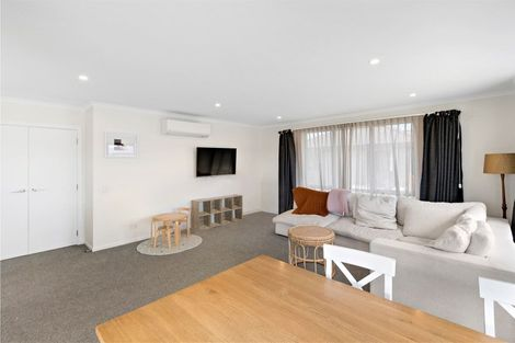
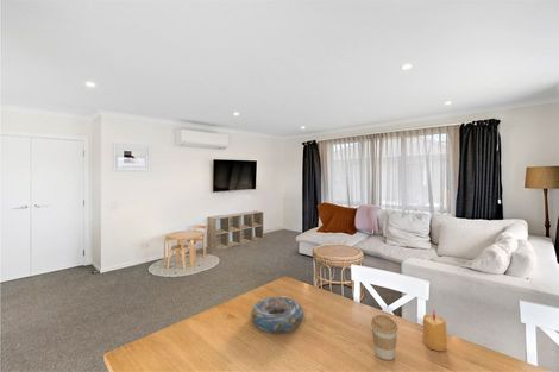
+ candle (434, 326)
+ coffee cup (384, 335)
+ decorative bowl (277, 314)
